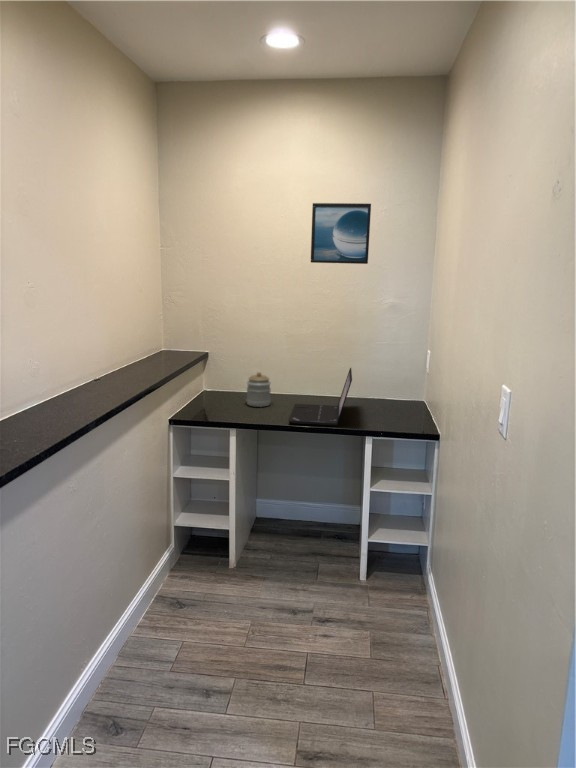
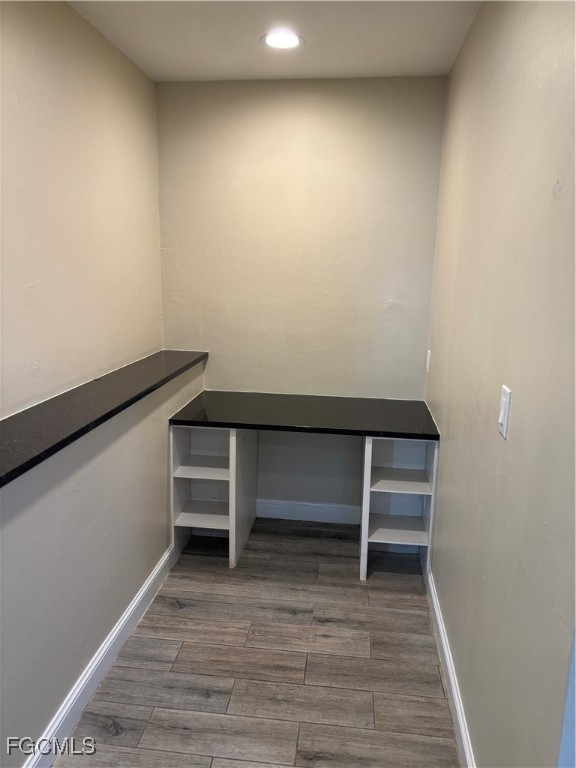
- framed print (340, 233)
- laptop (321, 405)
- jar (258, 388)
